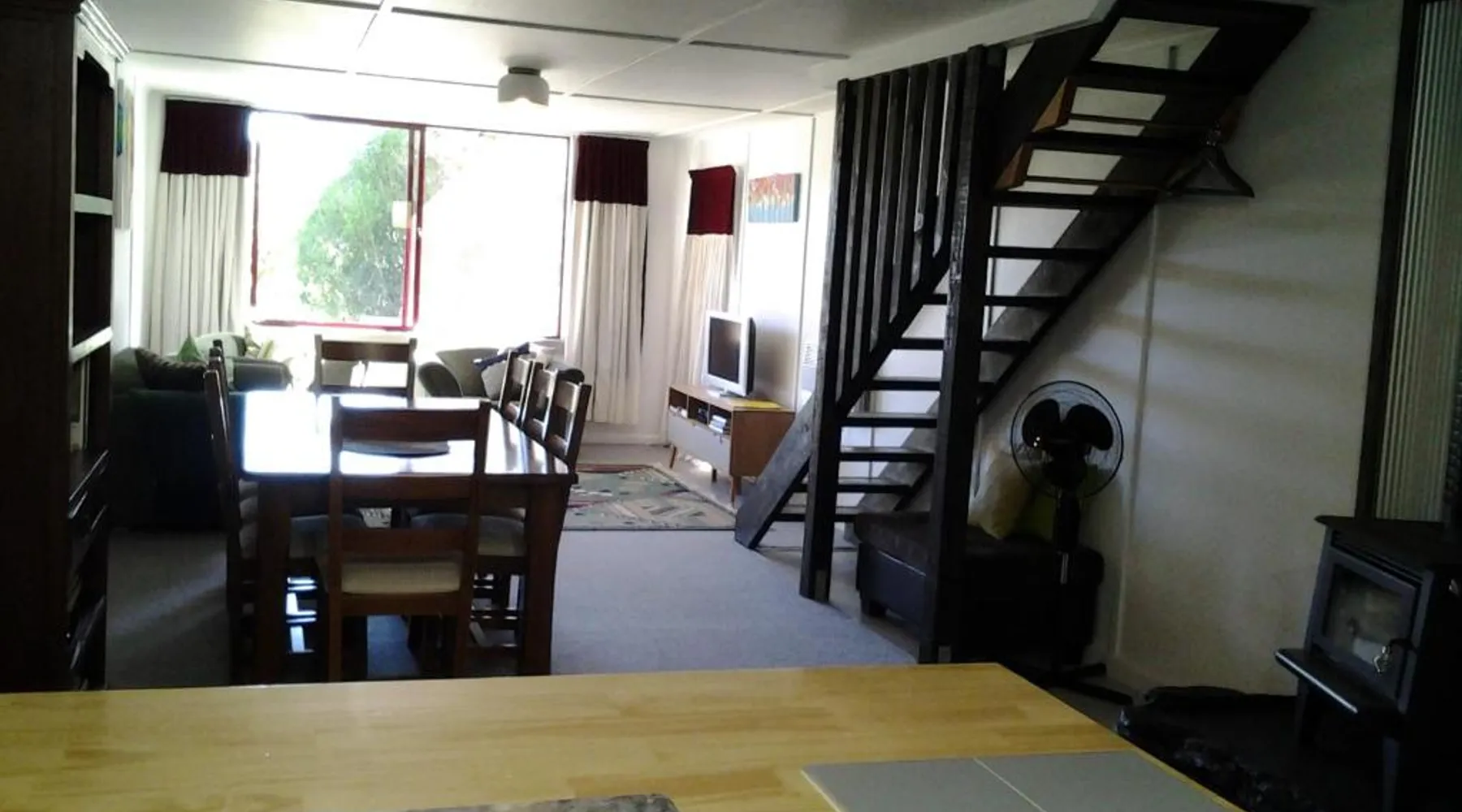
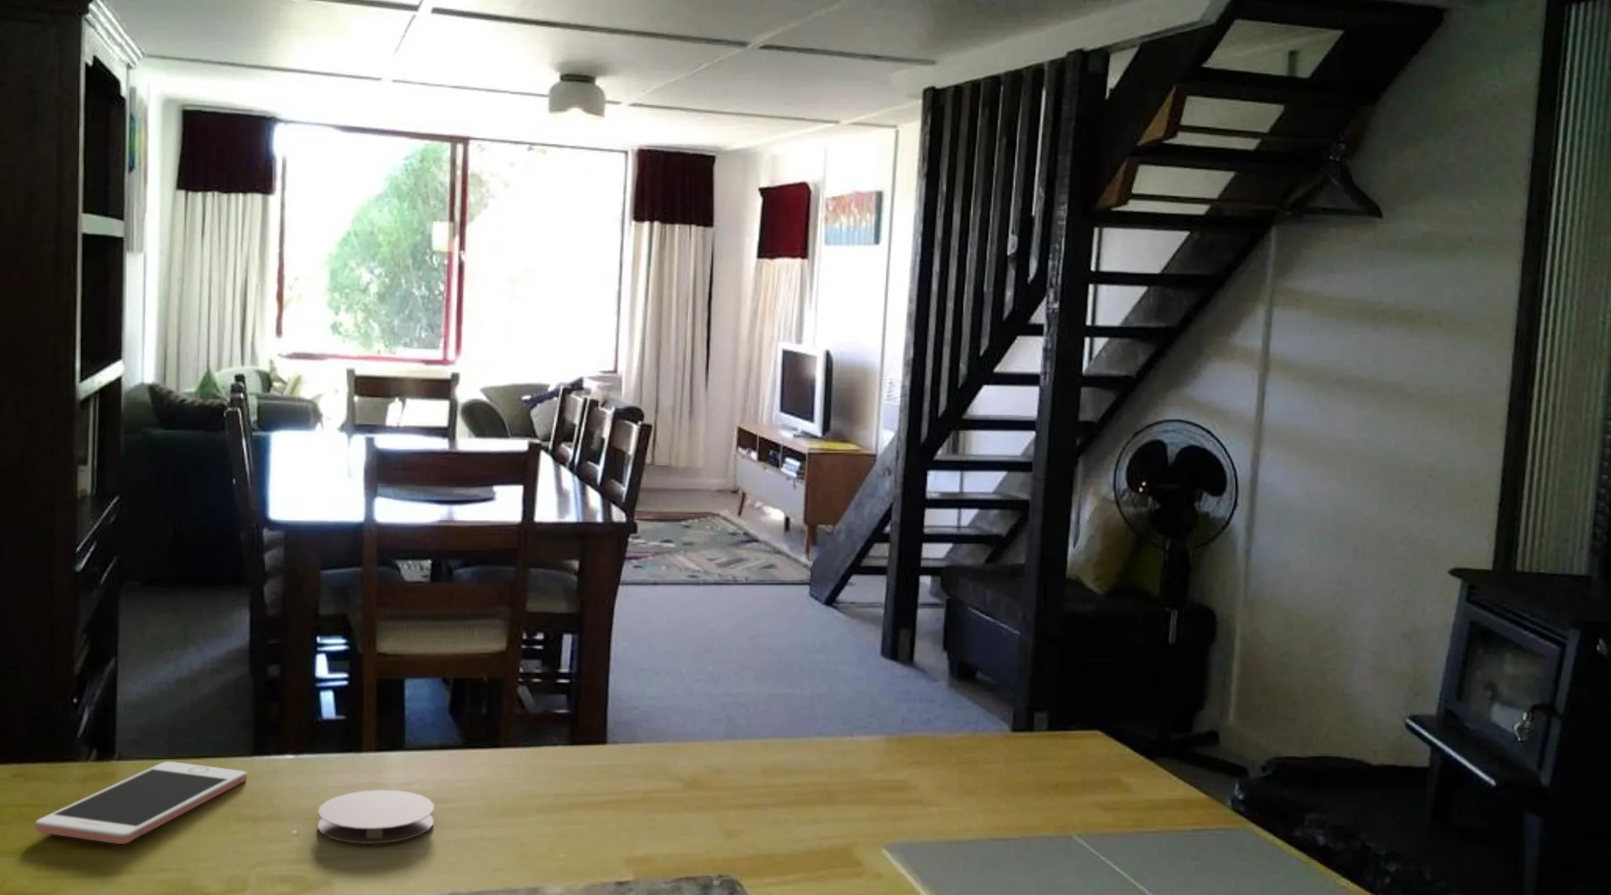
+ cell phone (147, 799)
+ coaster (376, 816)
